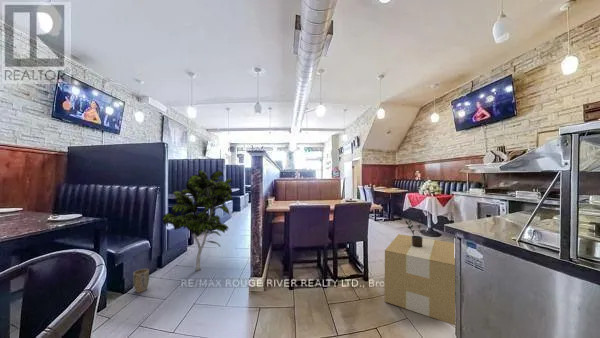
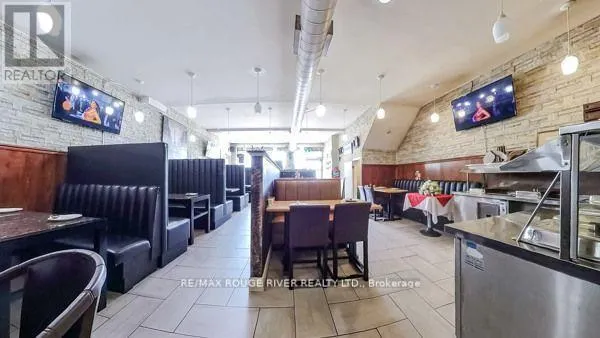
- cardboard box (421, 270)
- plant pot (141, 280)
- potted plant (416, 232)
- indoor plant (198, 218)
